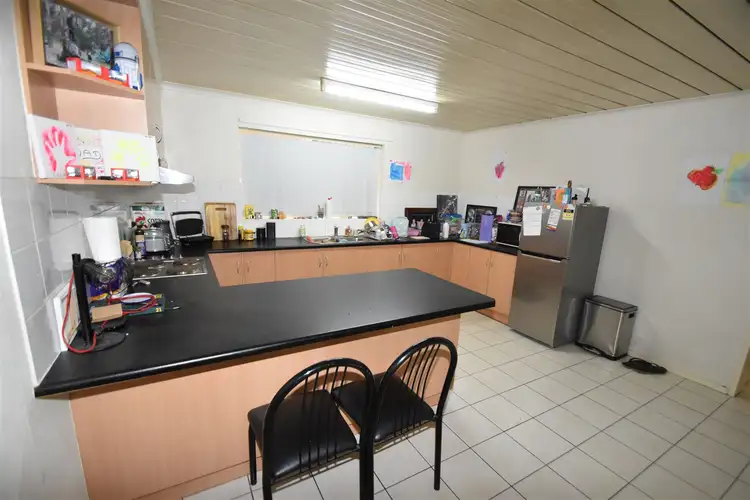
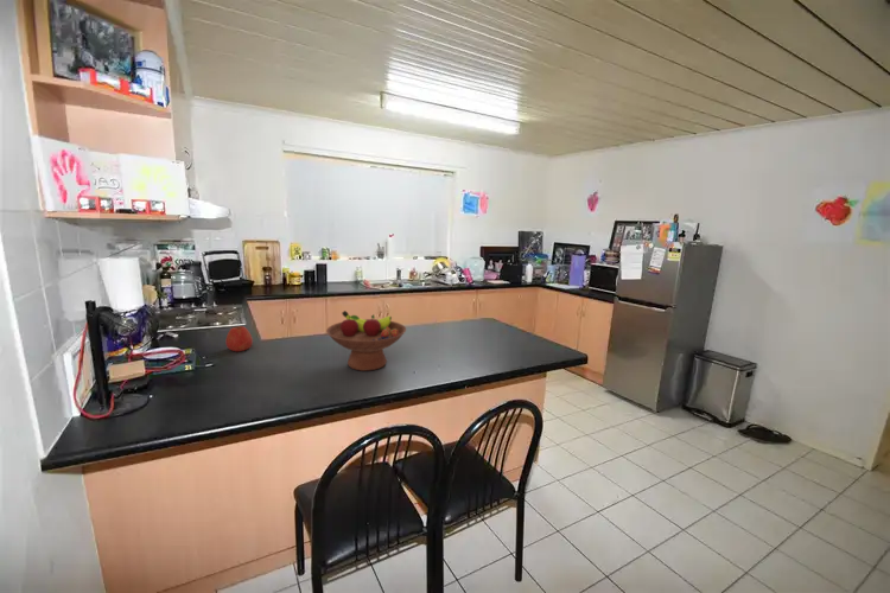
+ fruit bowl (367, 339)
+ apple (239, 337)
